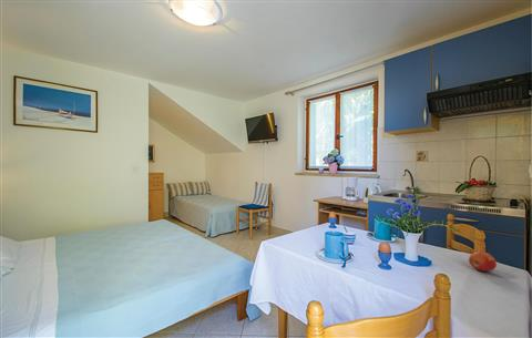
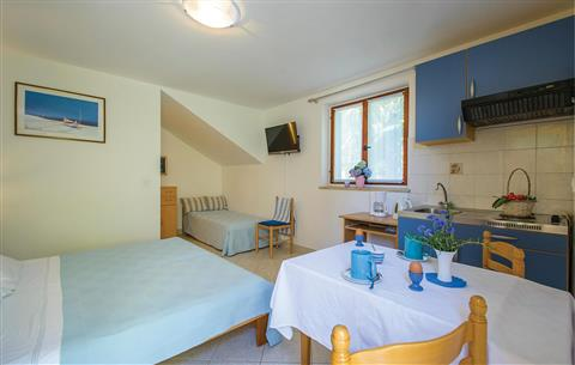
- apple (481, 260)
